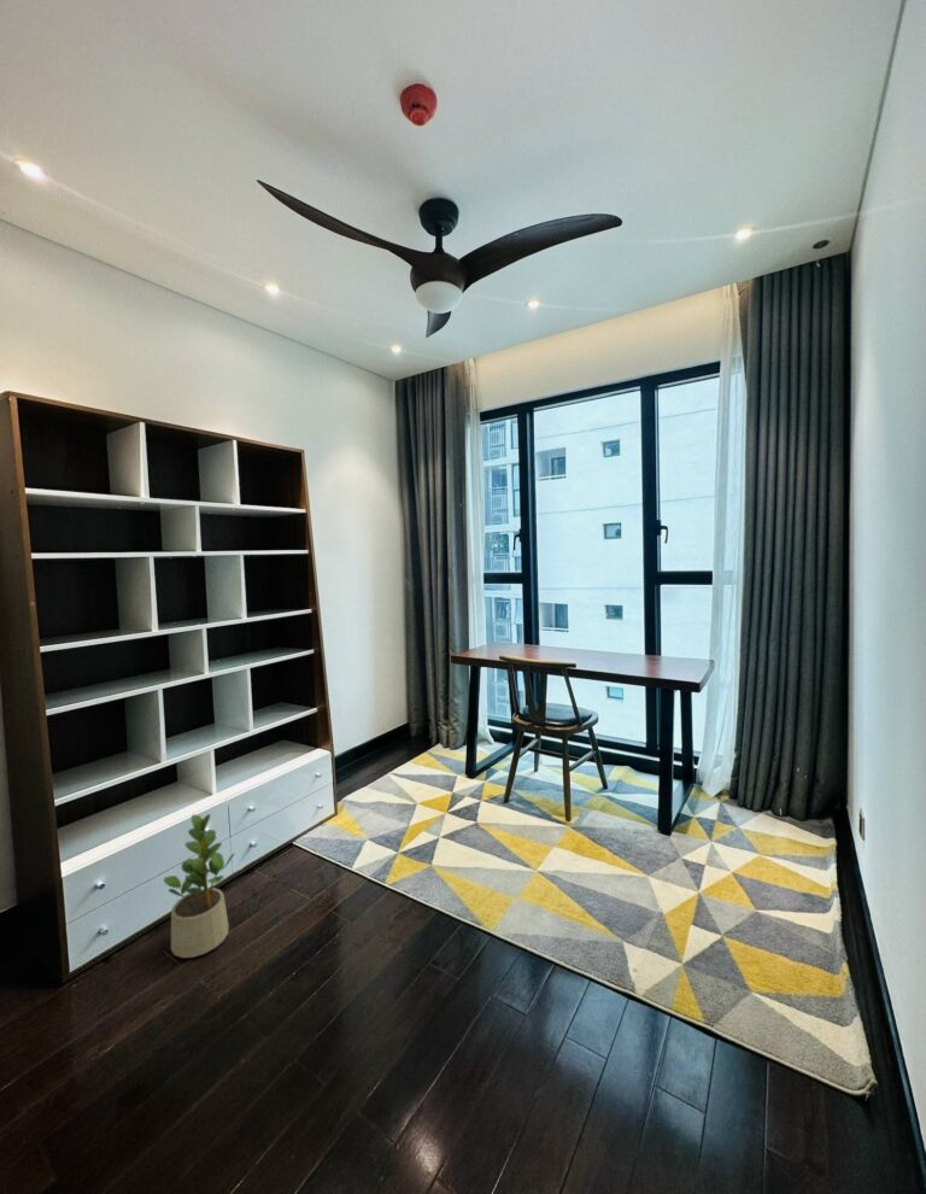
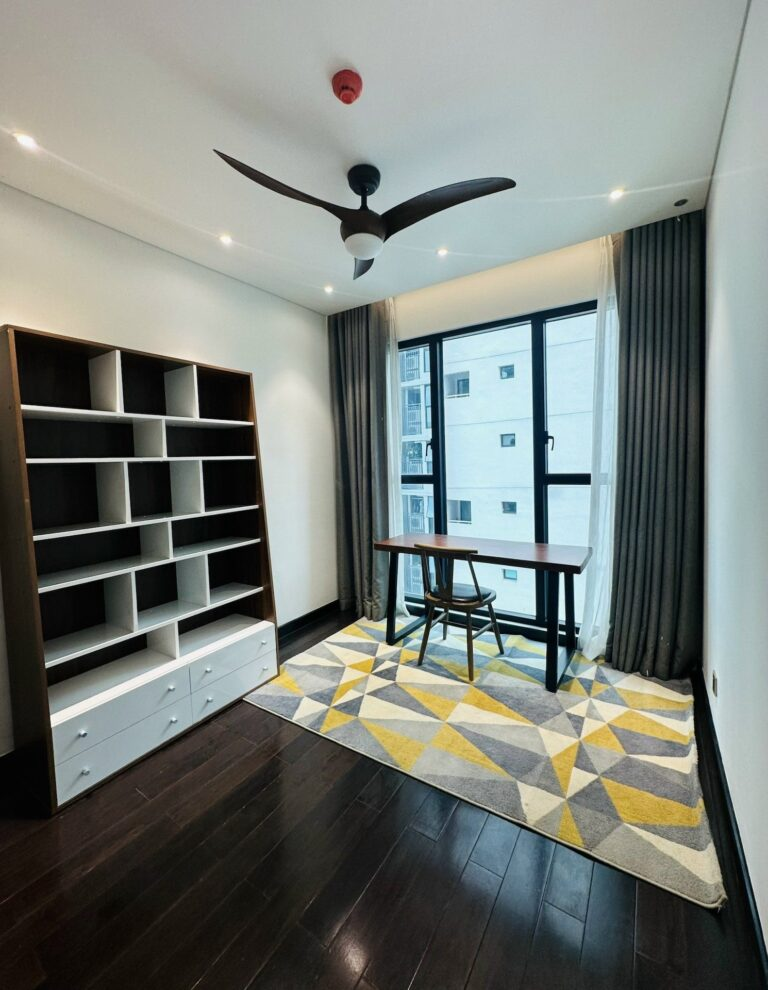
- potted plant (197, 873)
